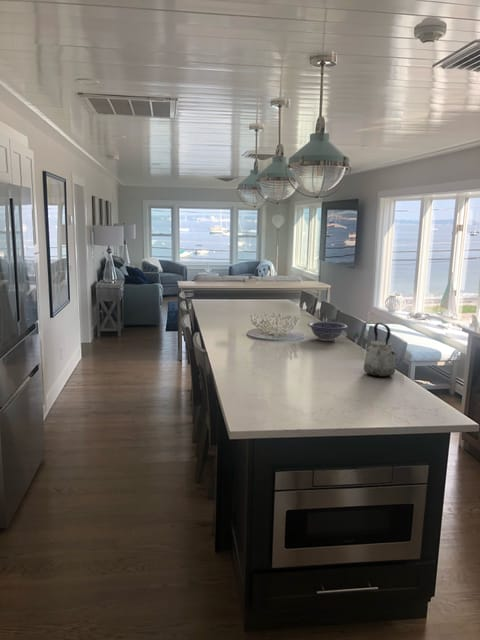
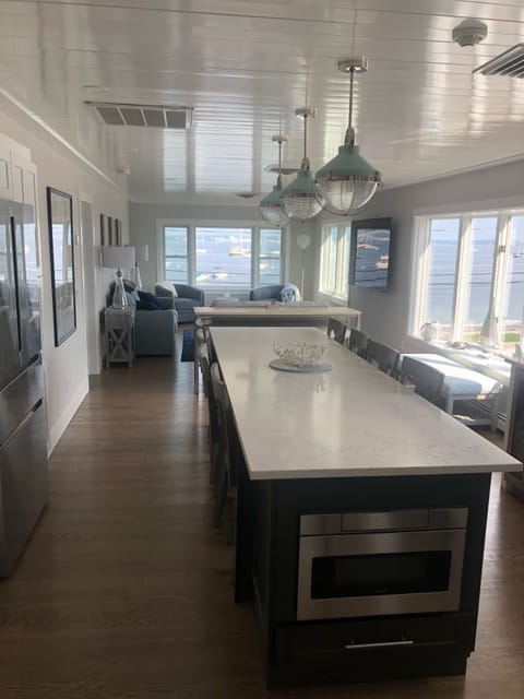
- kettle (383, 350)
- decorative bowl (326, 332)
